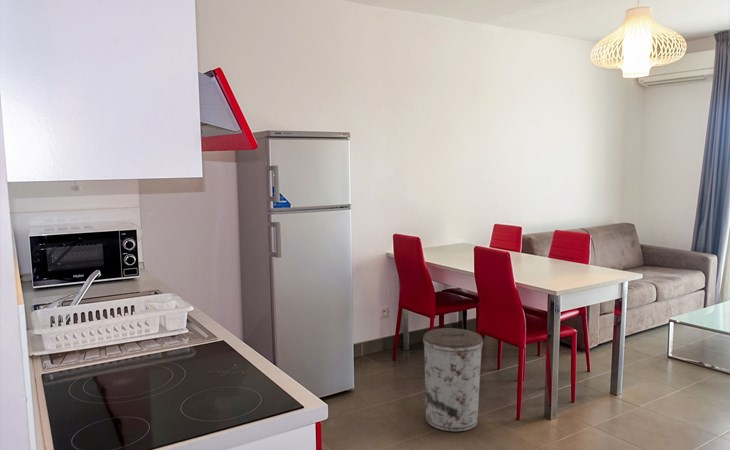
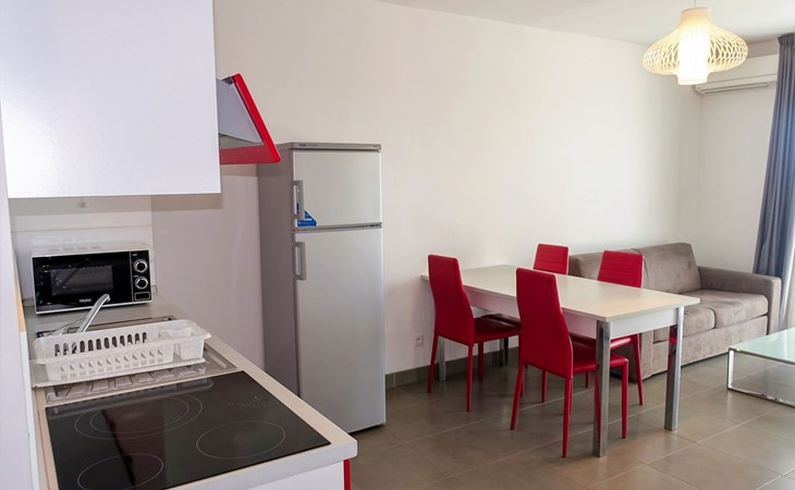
- trash can (452, 376)
